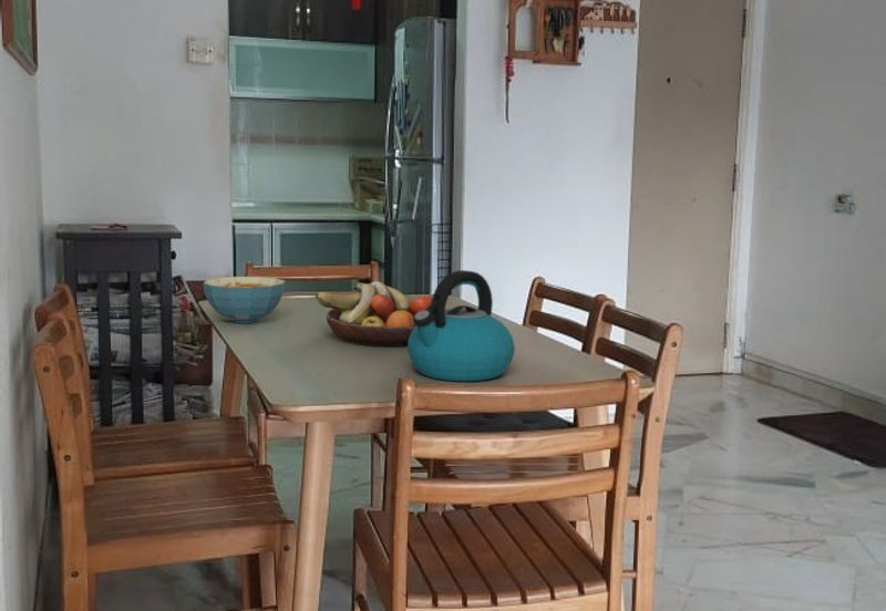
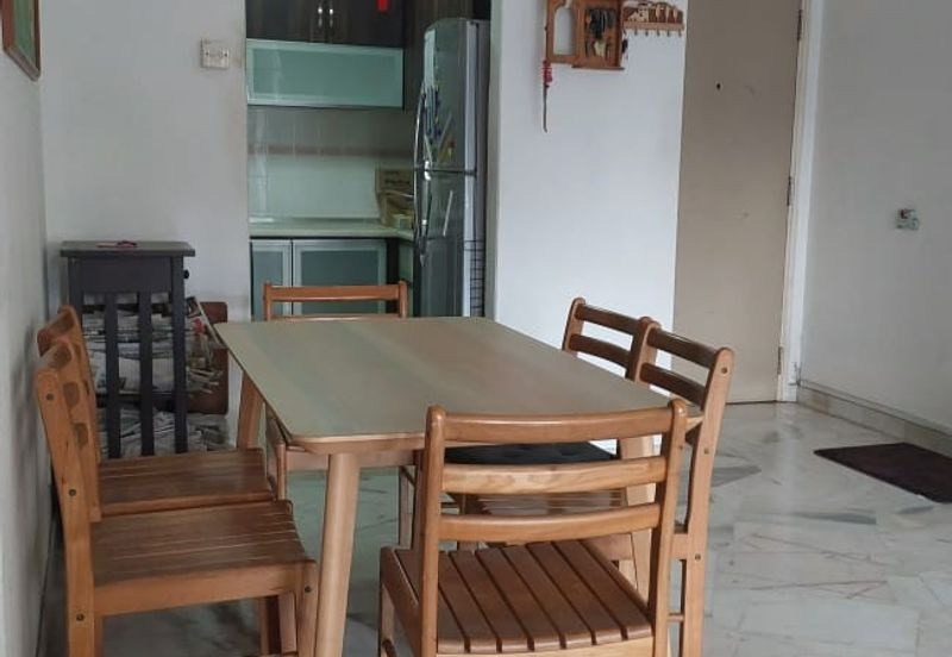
- fruit bowl (387, 310)
- cereal bowl (245, 301)
- kettle (456, 322)
